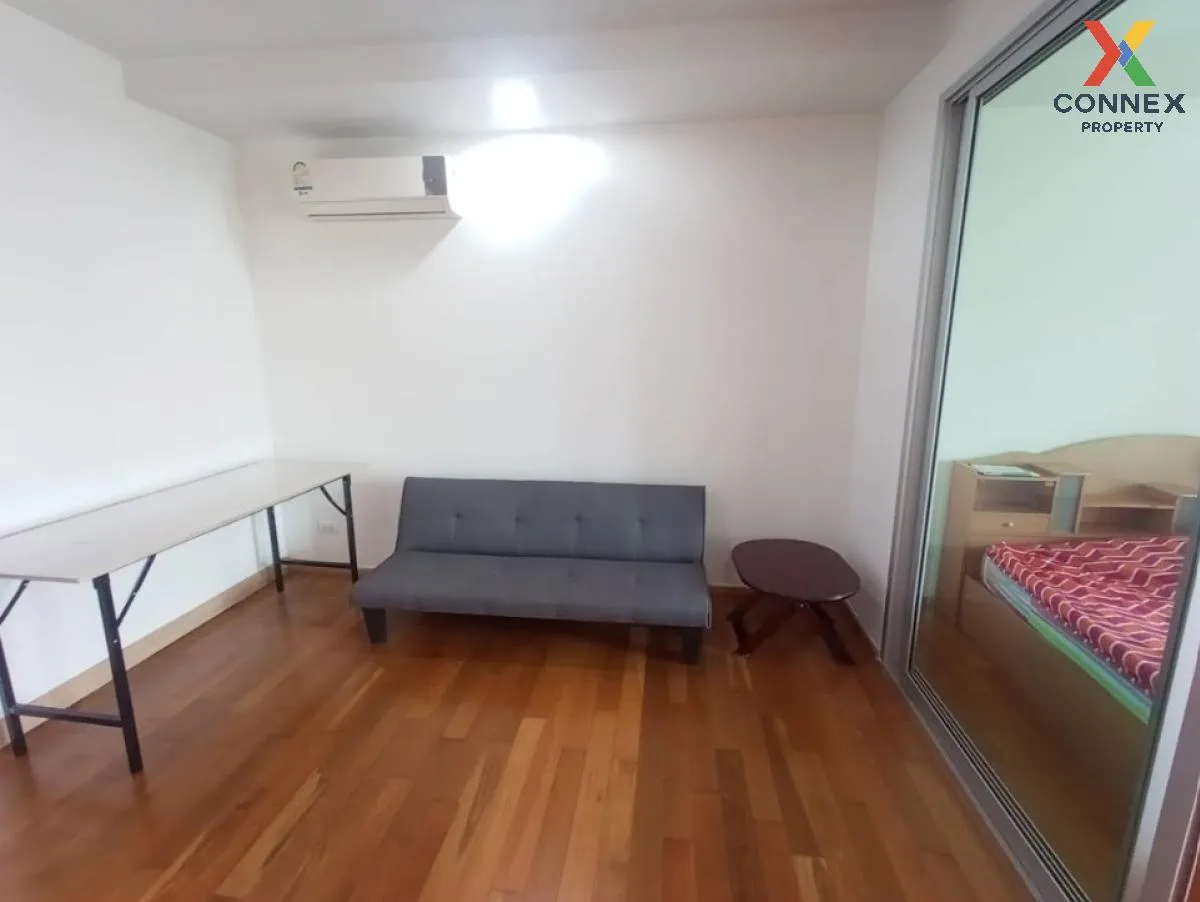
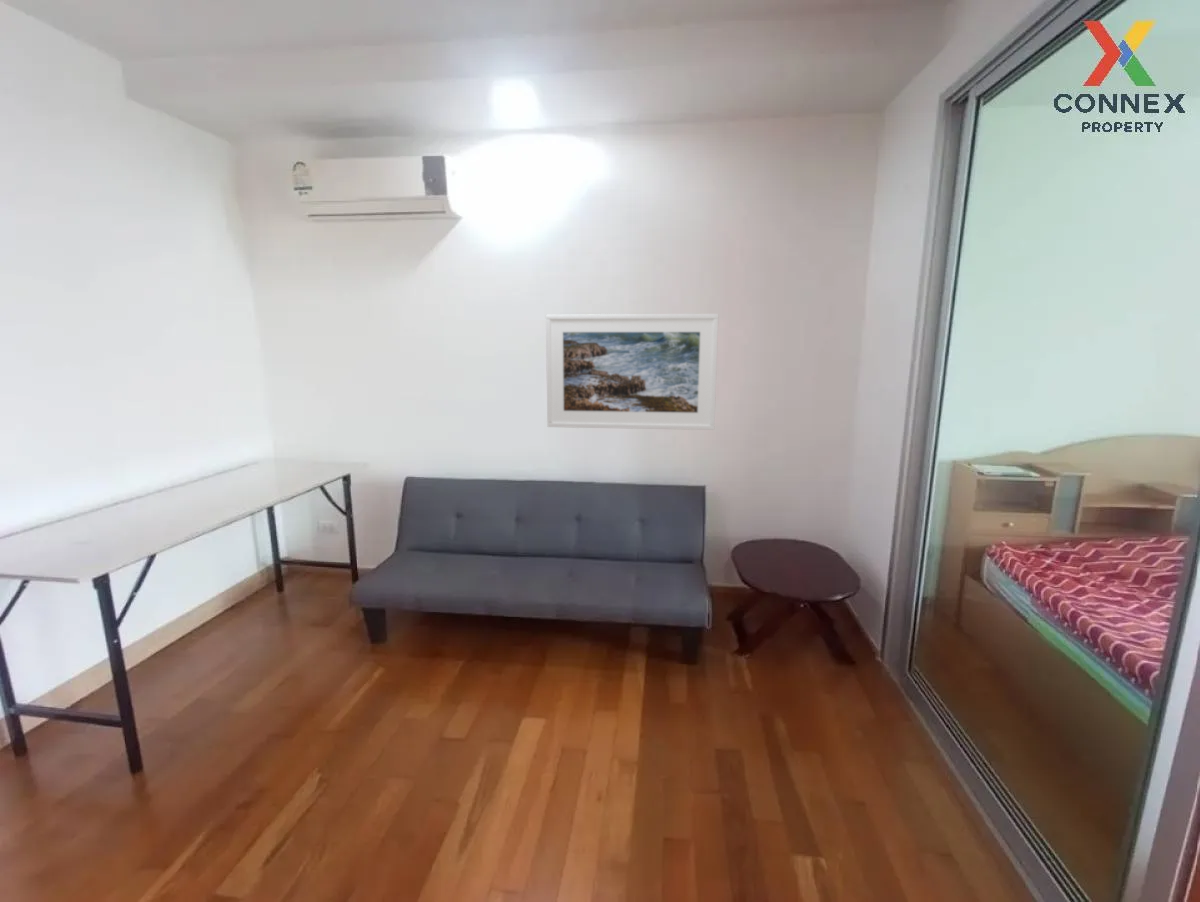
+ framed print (630, 372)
